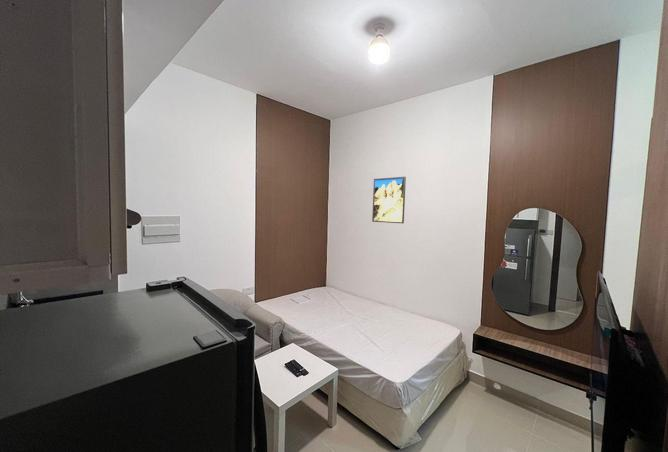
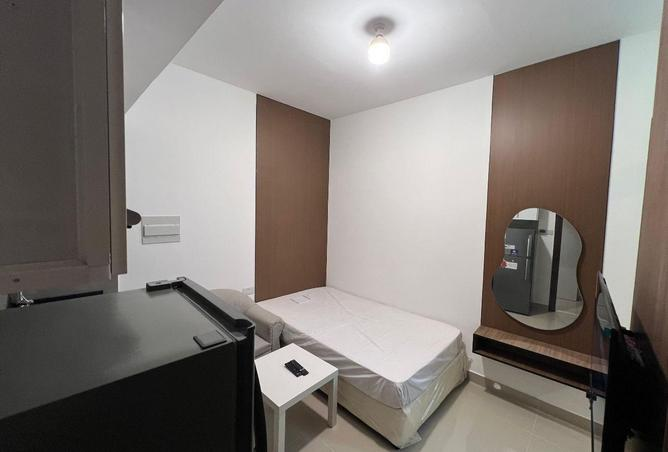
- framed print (388, 200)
